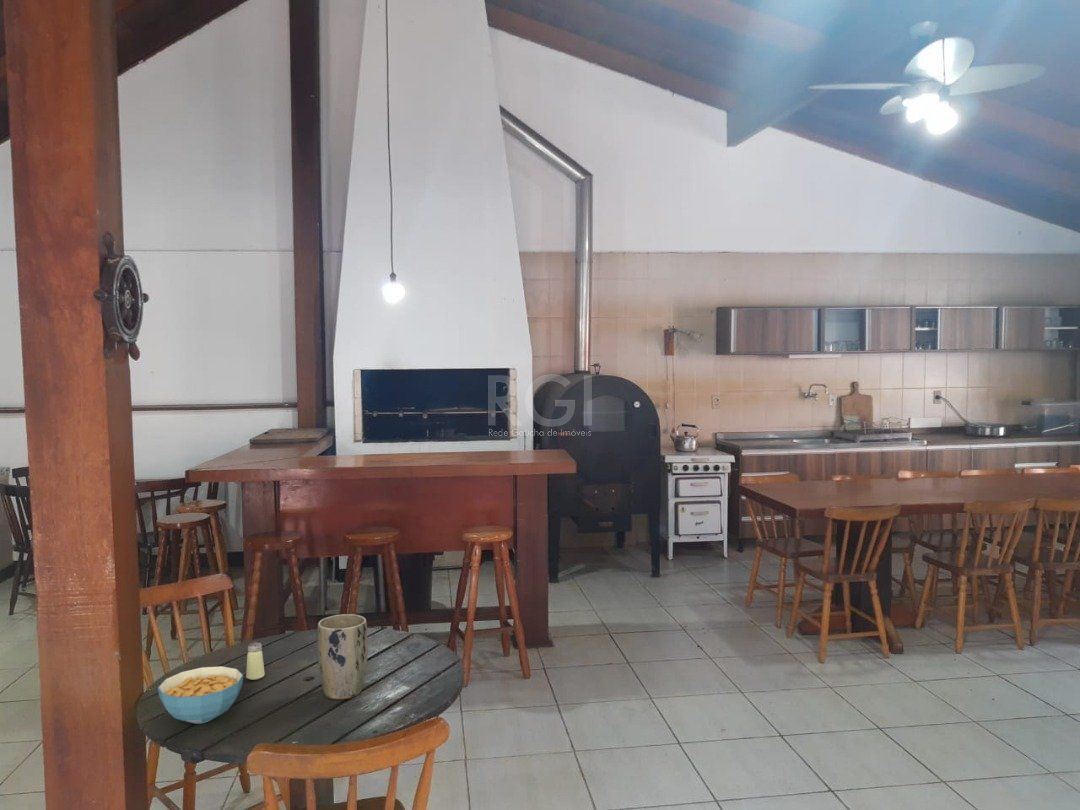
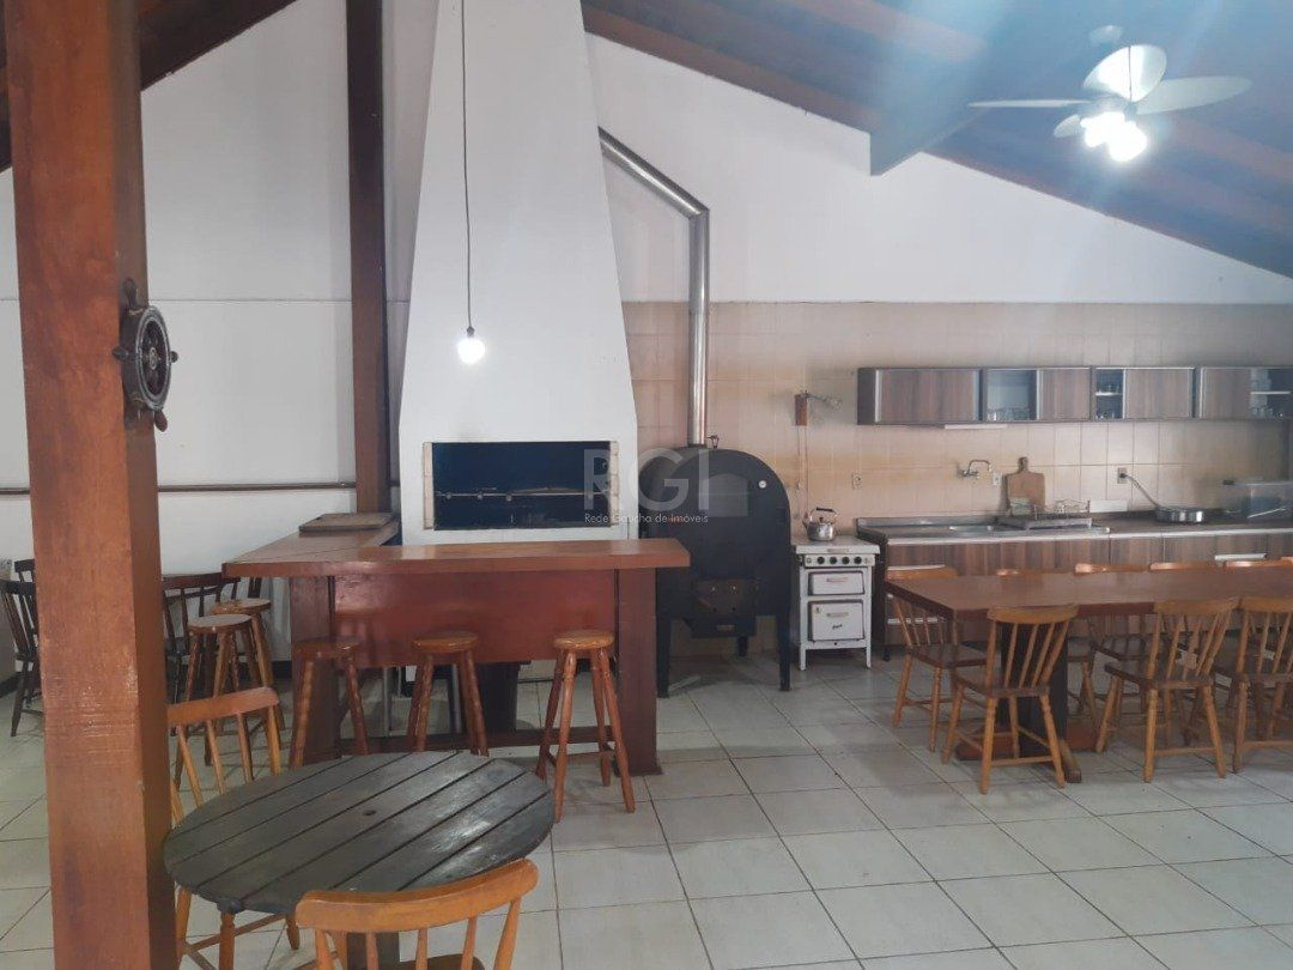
- cereal bowl (201, 699)
- saltshaker (255, 660)
- plant pot (342, 657)
